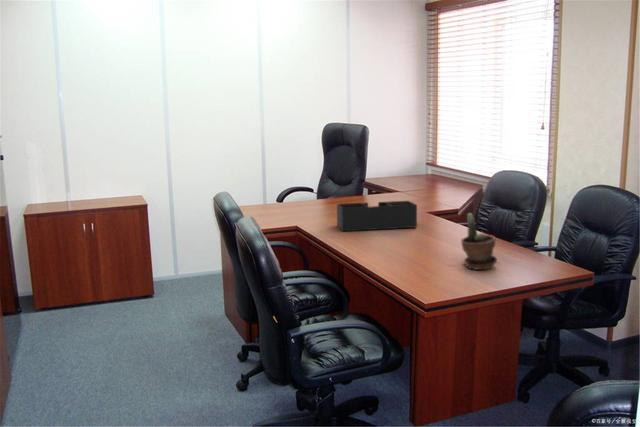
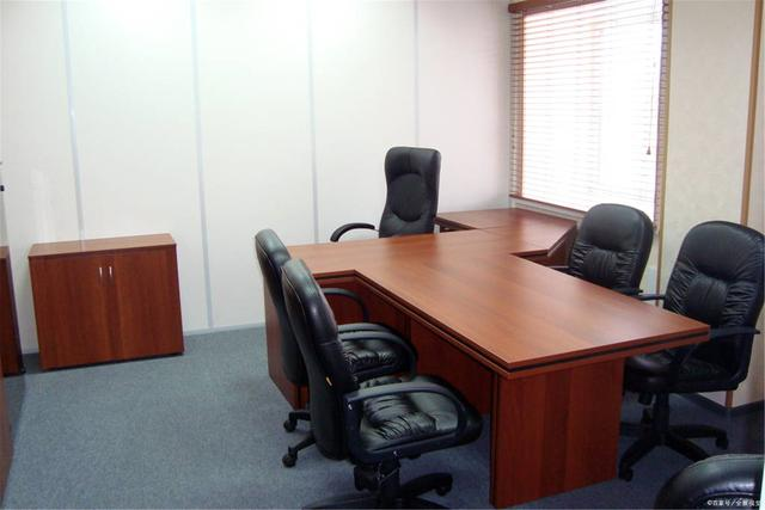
- potted plant (479, 240)
- desk organizer (376, 215)
